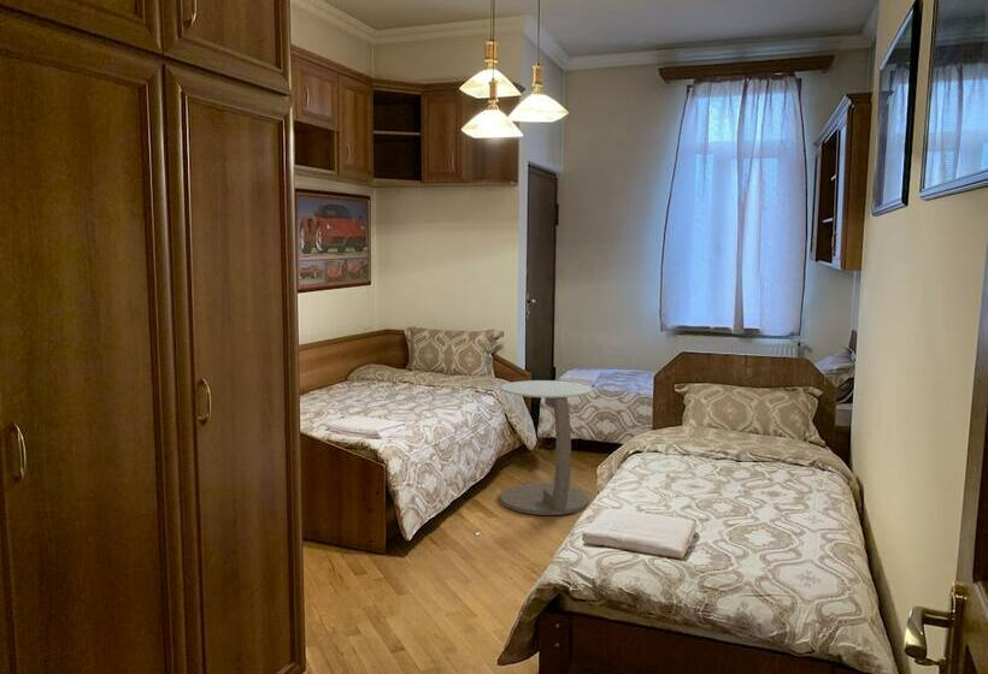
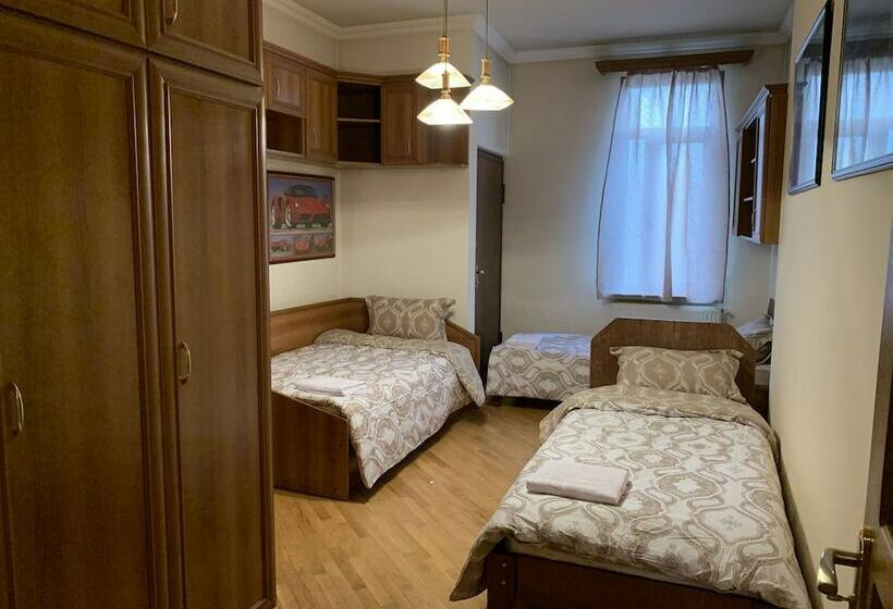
- side table (557, 445)
